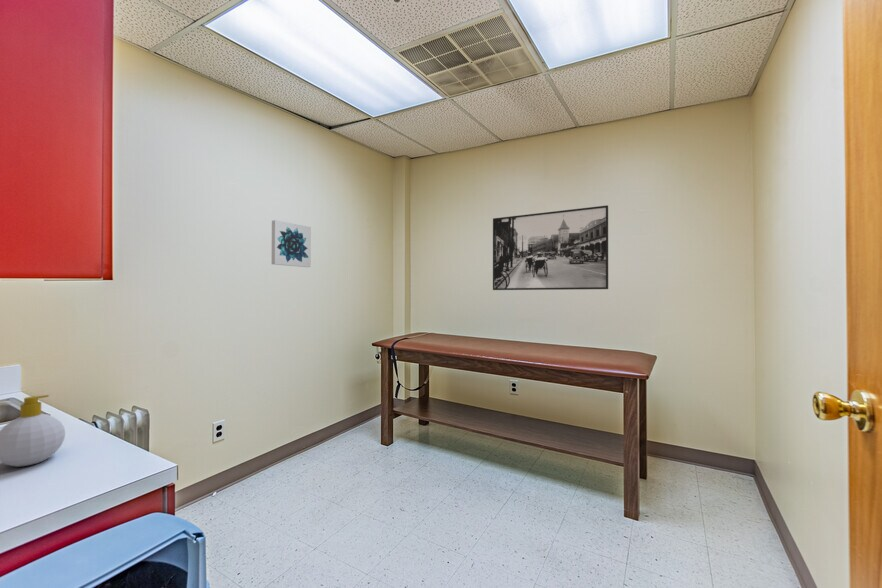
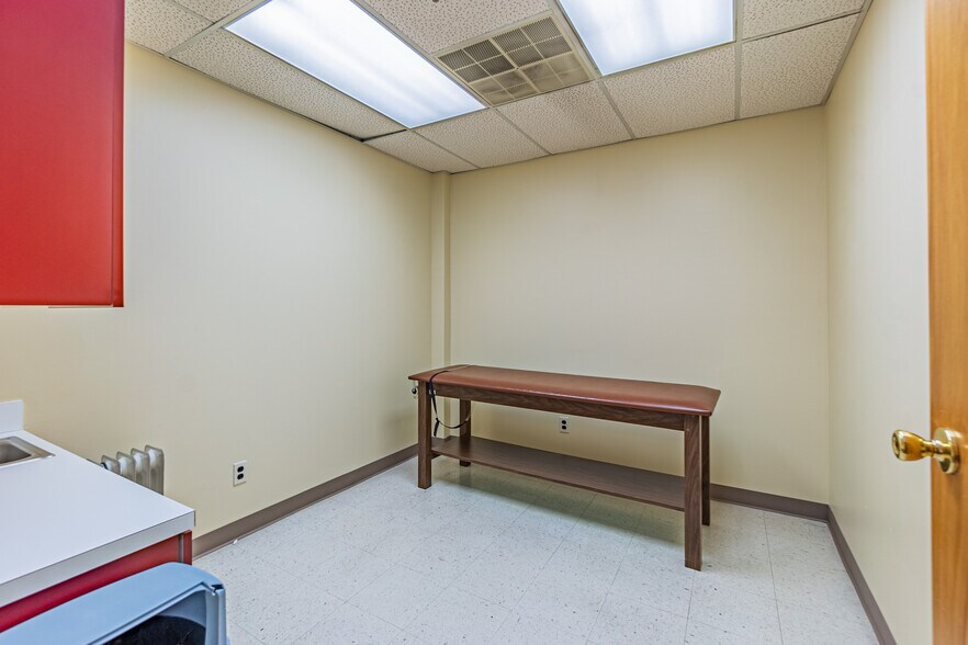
- soap bottle (30, 429)
- wall art (292, 244)
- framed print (546, 251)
